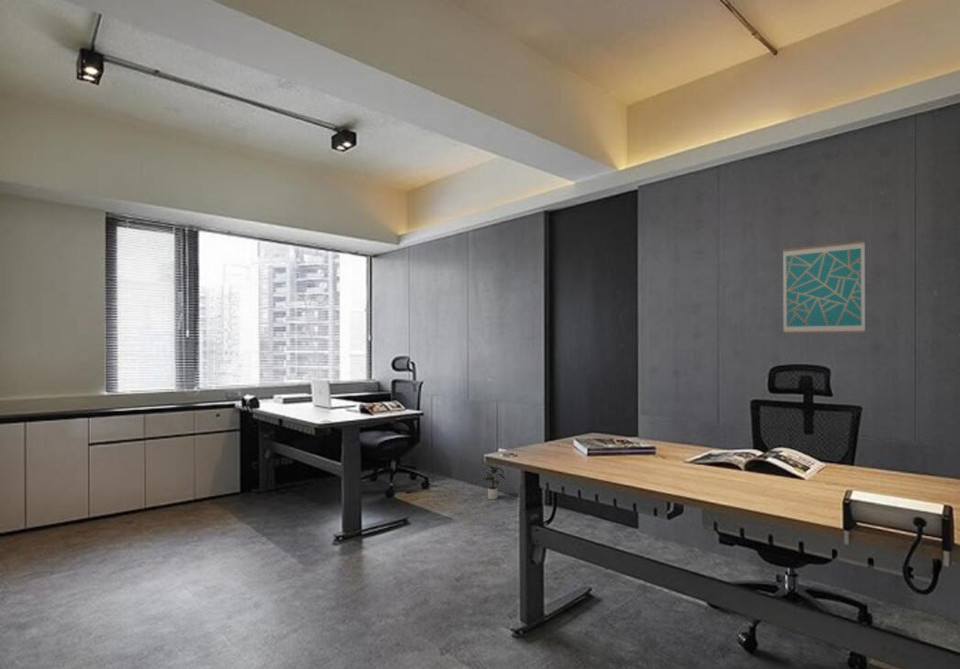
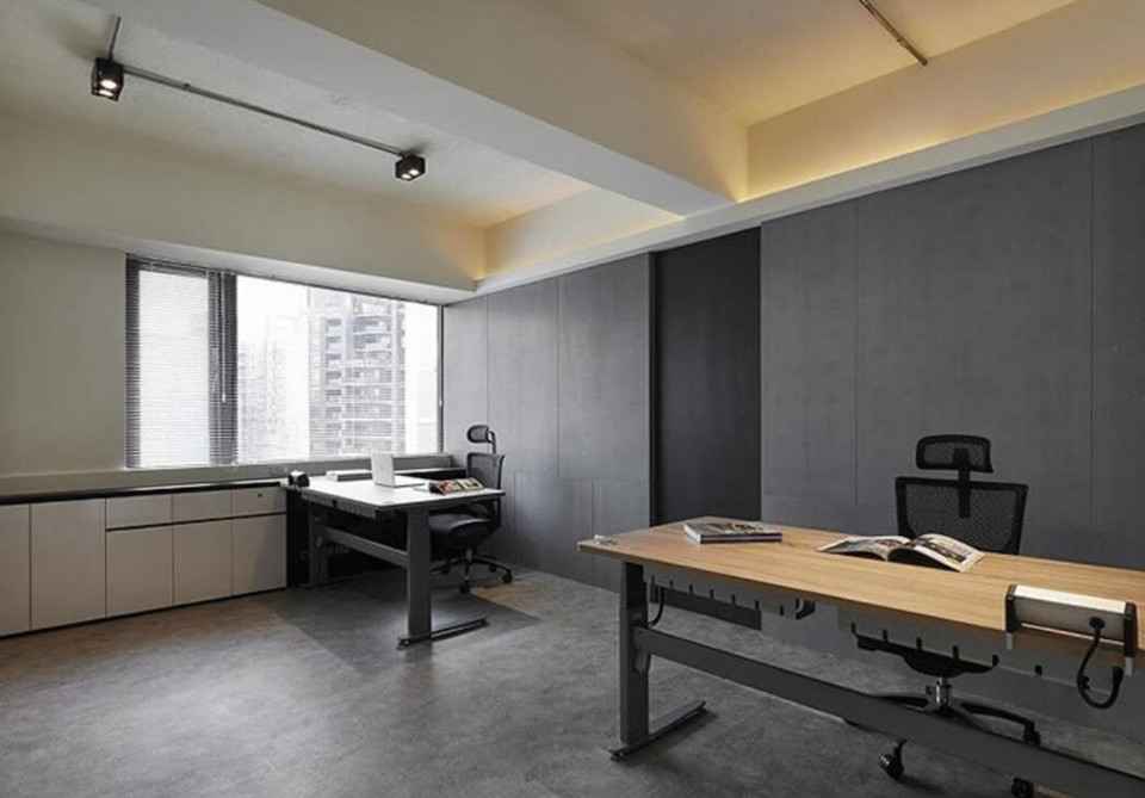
- wall art (822, 289)
- potted plant (495, 480)
